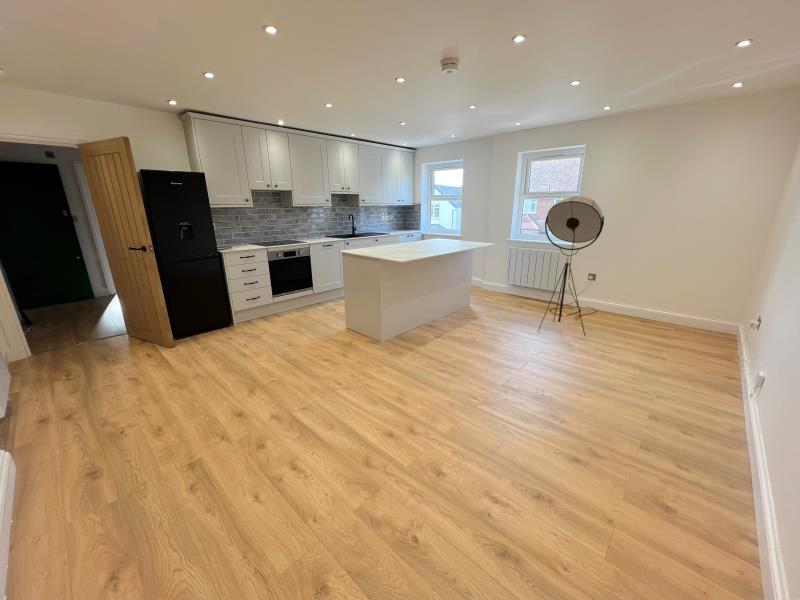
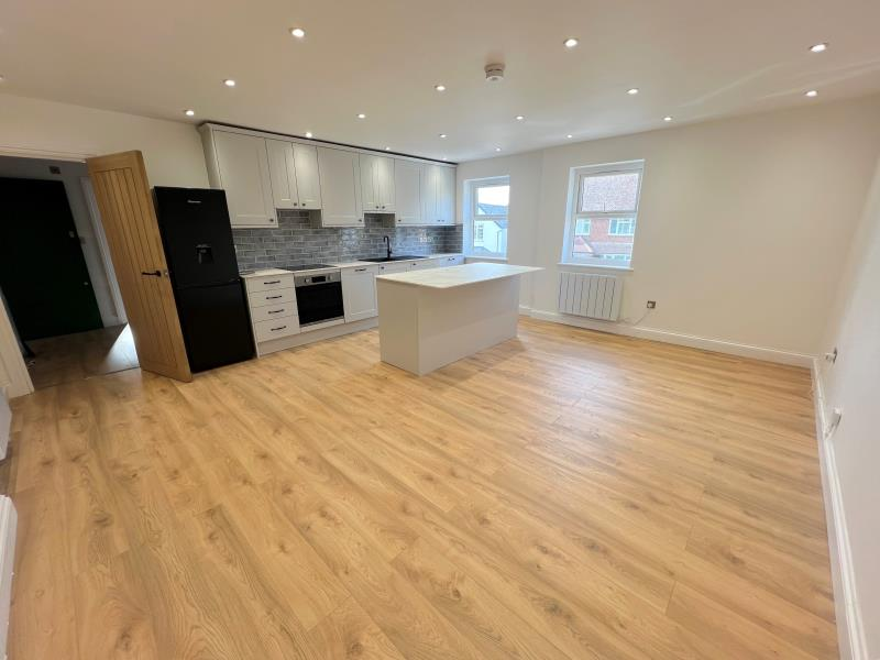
- floor lamp (570, 261)
